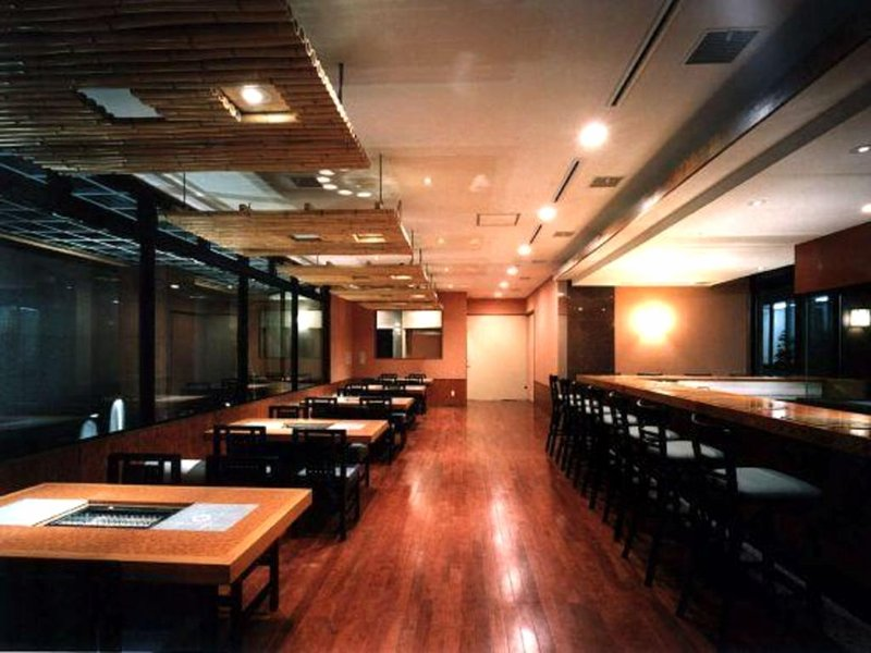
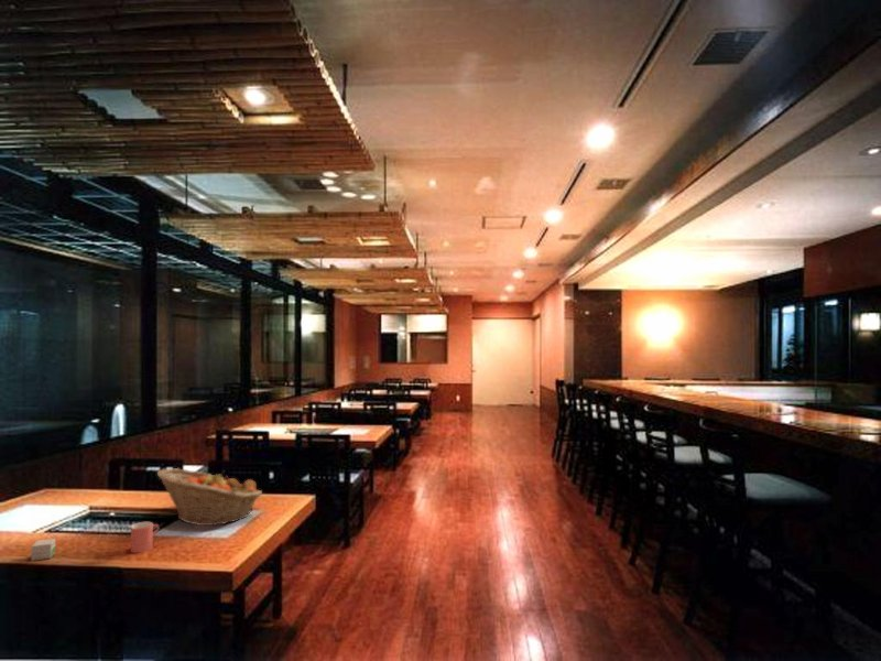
+ cup (145, 535)
+ small box (43, 549)
+ fruit basket (209, 490)
